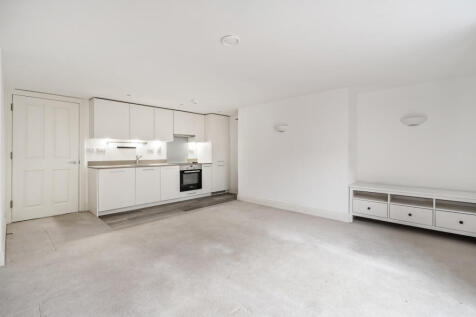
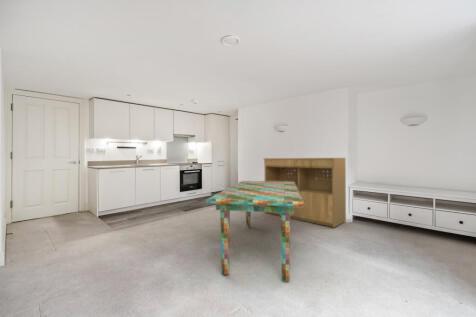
+ bookcase (301, 187)
+ dining table (262, 211)
